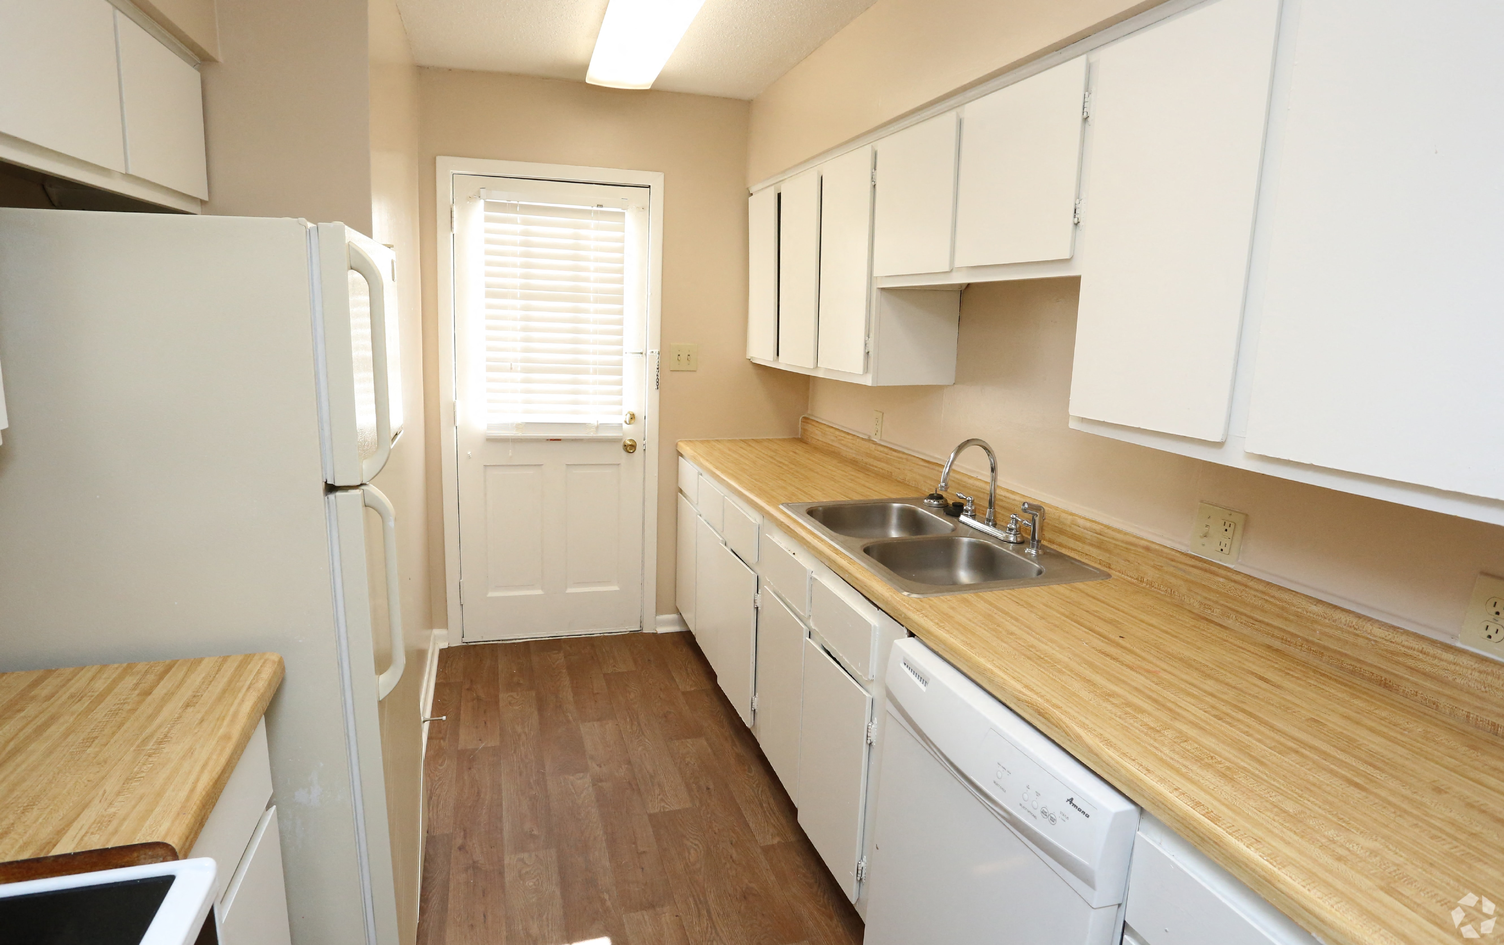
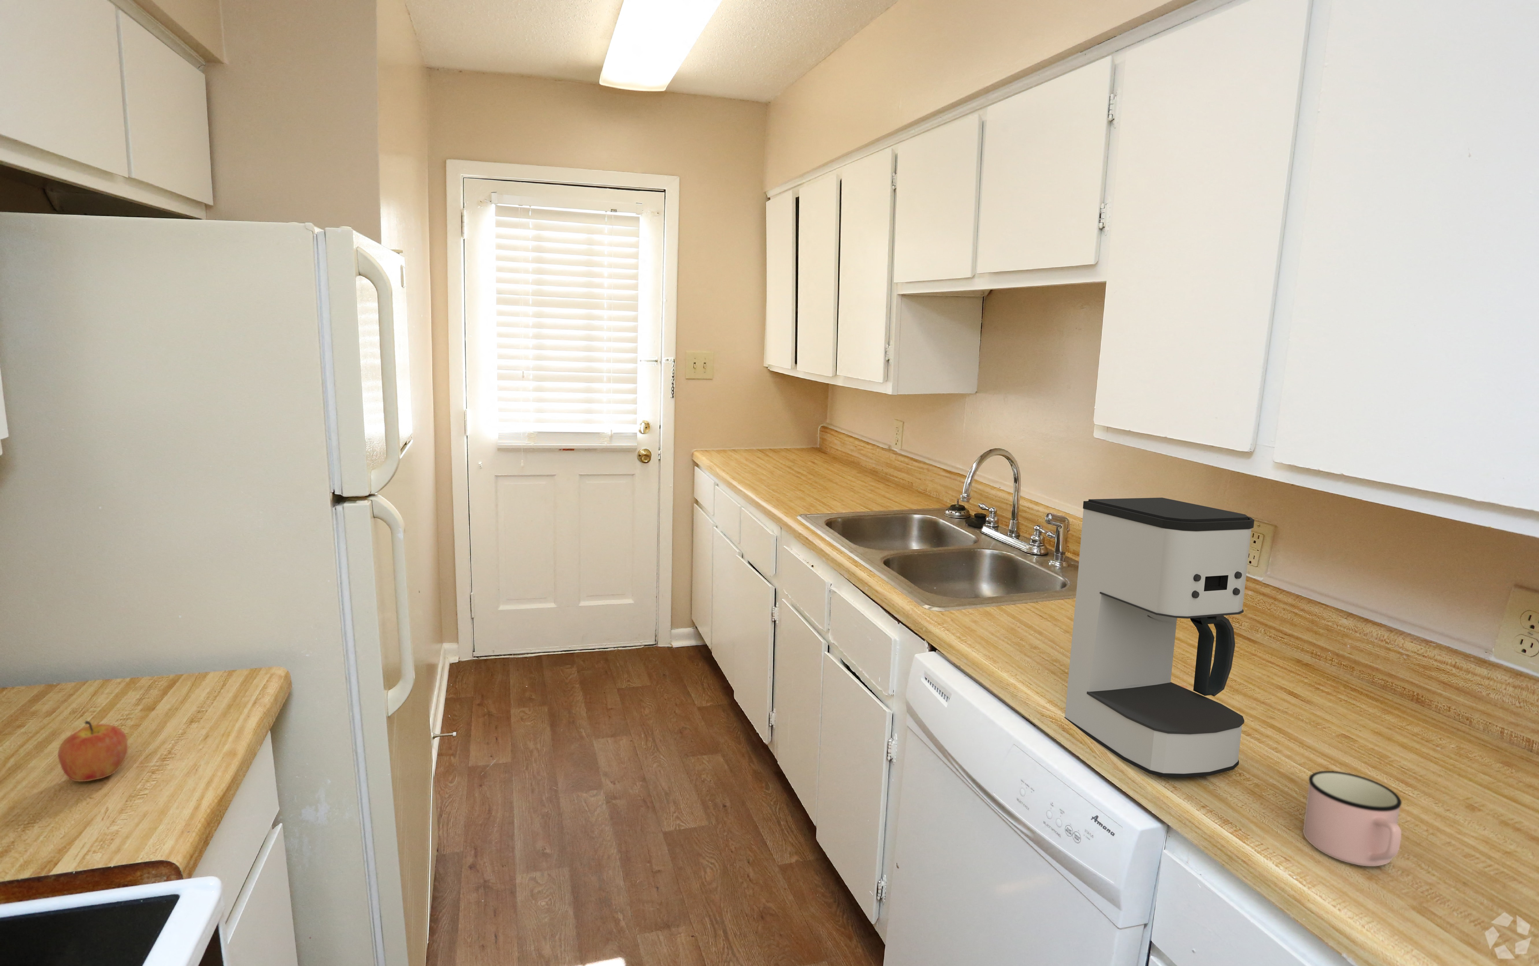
+ coffee maker (1173, 628)
+ mug (1359, 824)
+ apple (94, 748)
